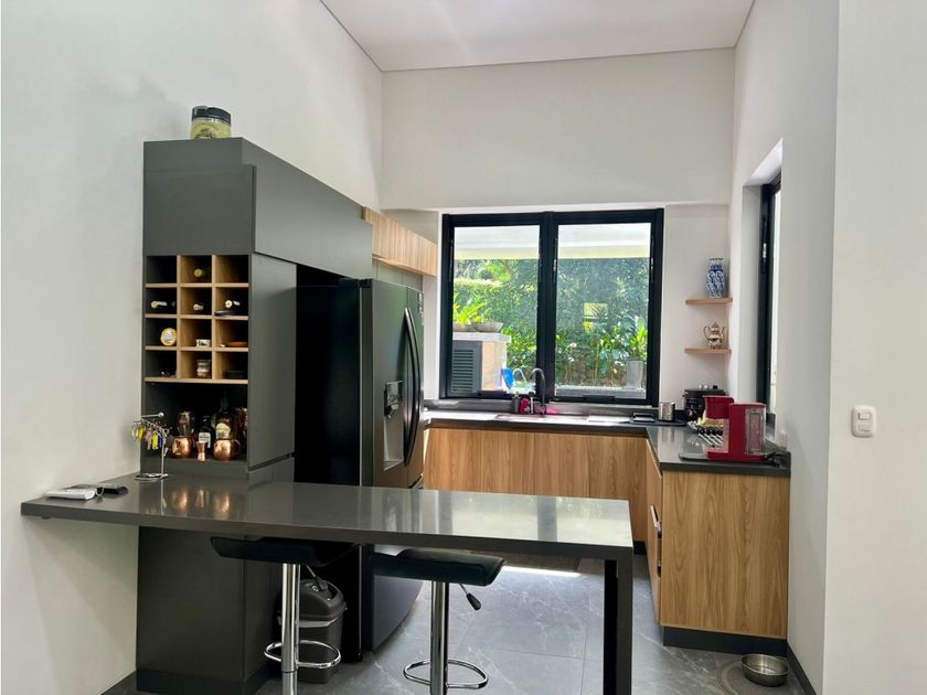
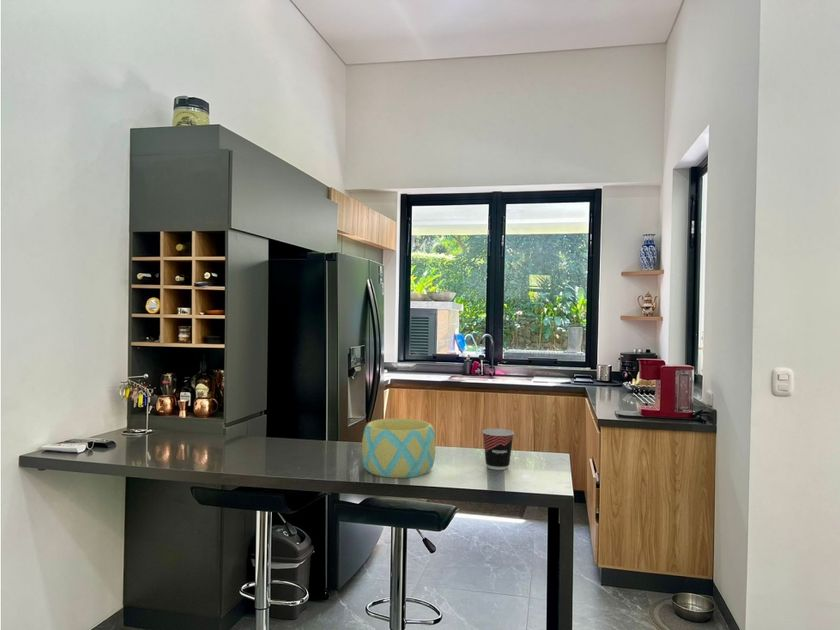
+ bowl (398, 446)
+ cup (497, 449)
